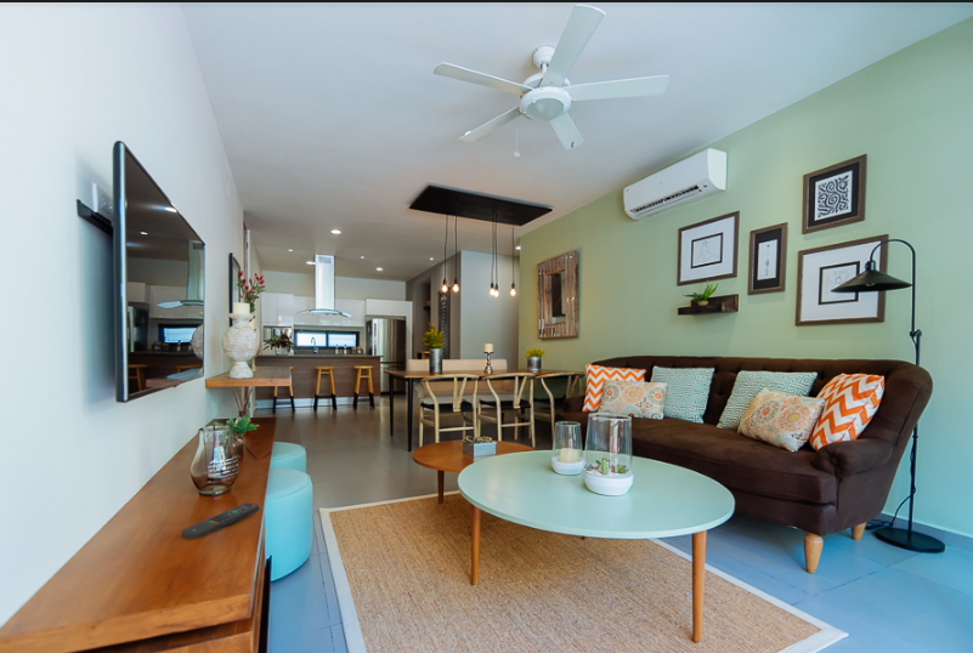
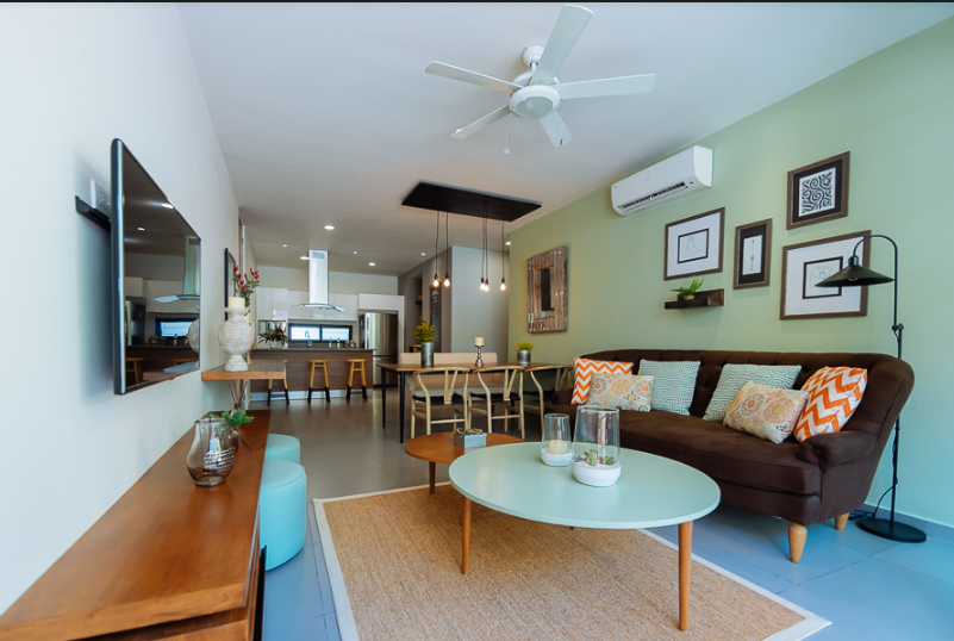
- remote control (222, 519)
